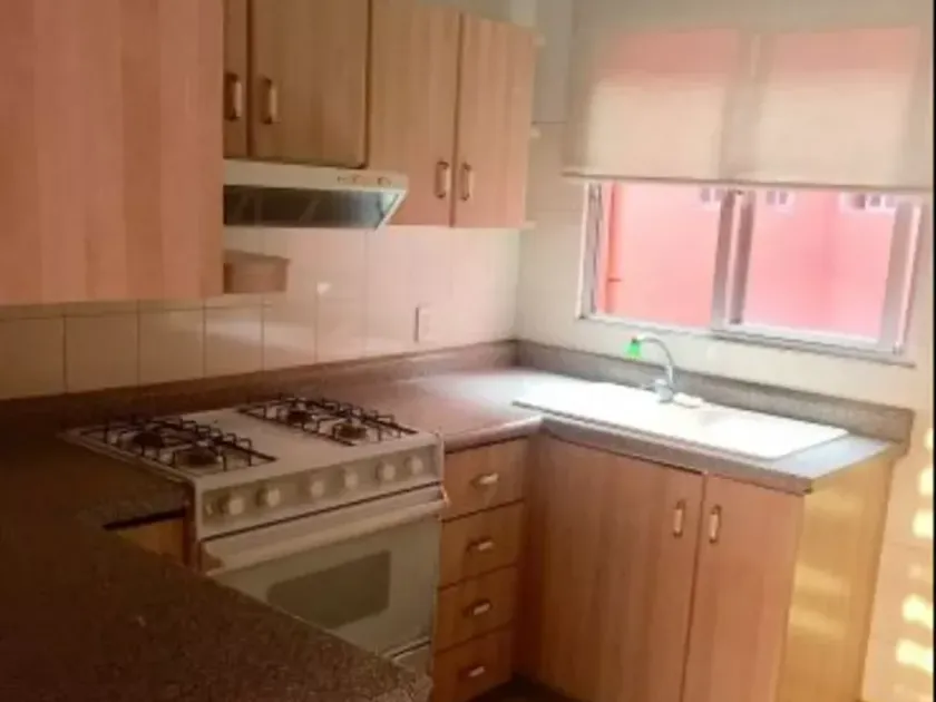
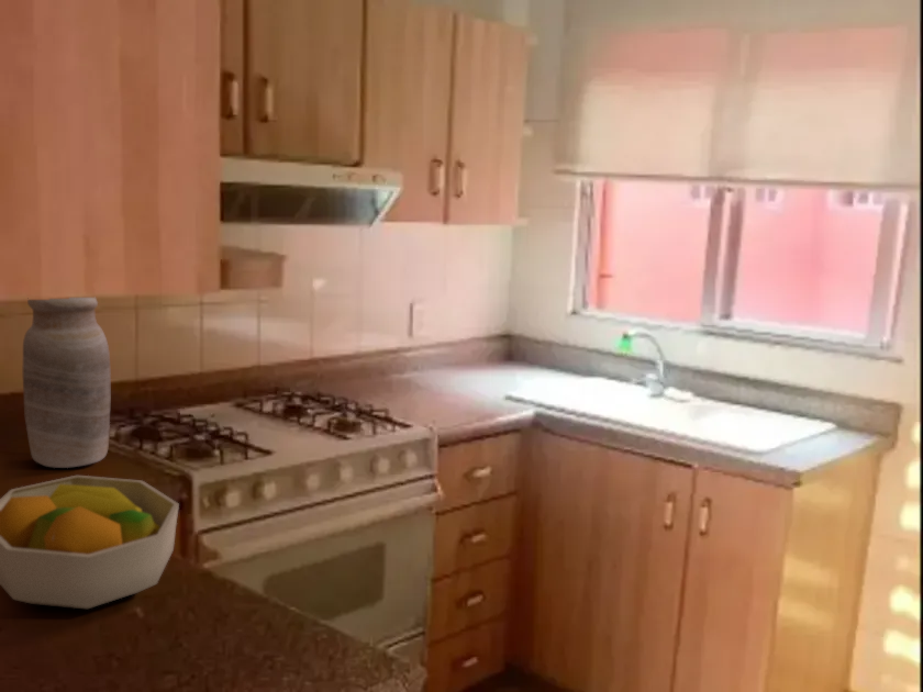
+ vase (66, 378)
+ fruit bowl (82, 528)
